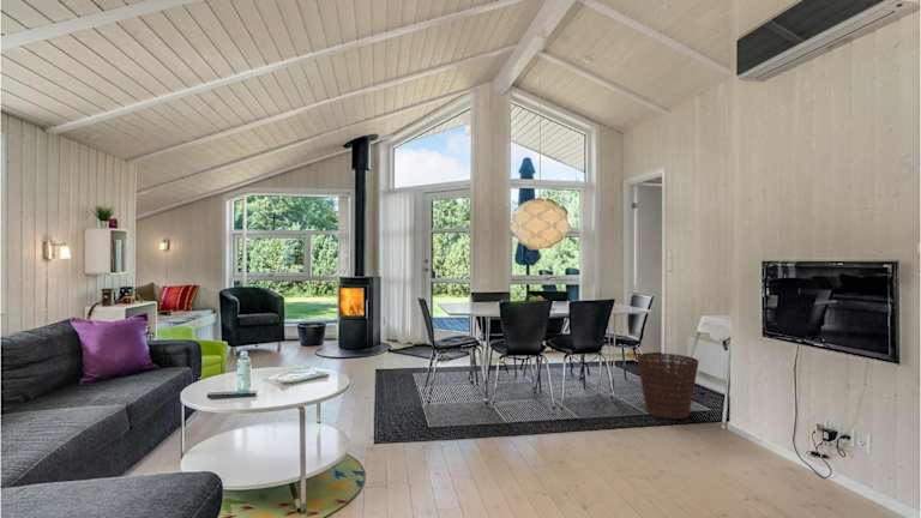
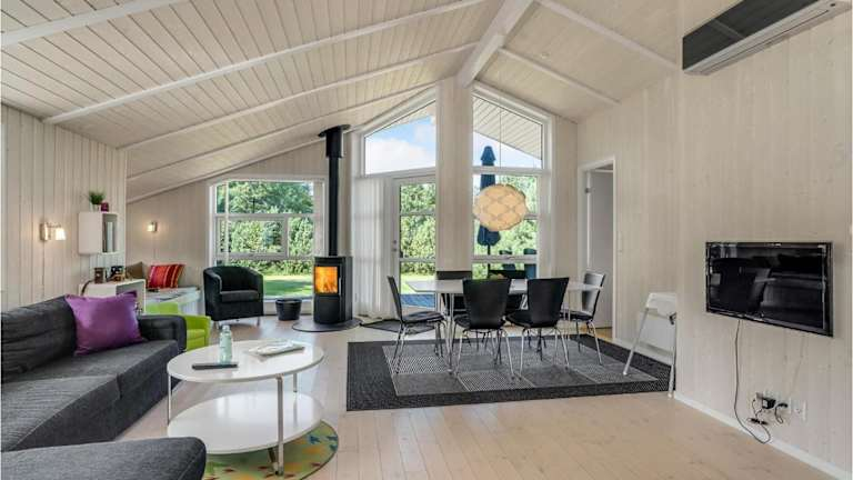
- basket (667, 385)
